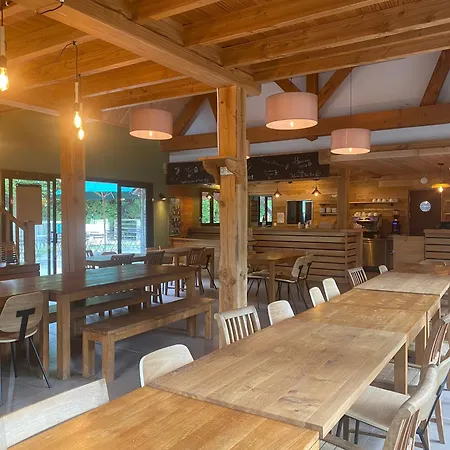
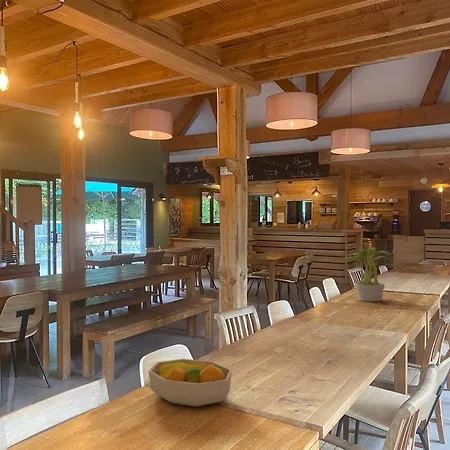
+ potted plant (368, 273)
+ fruit bowl (190, 377)
